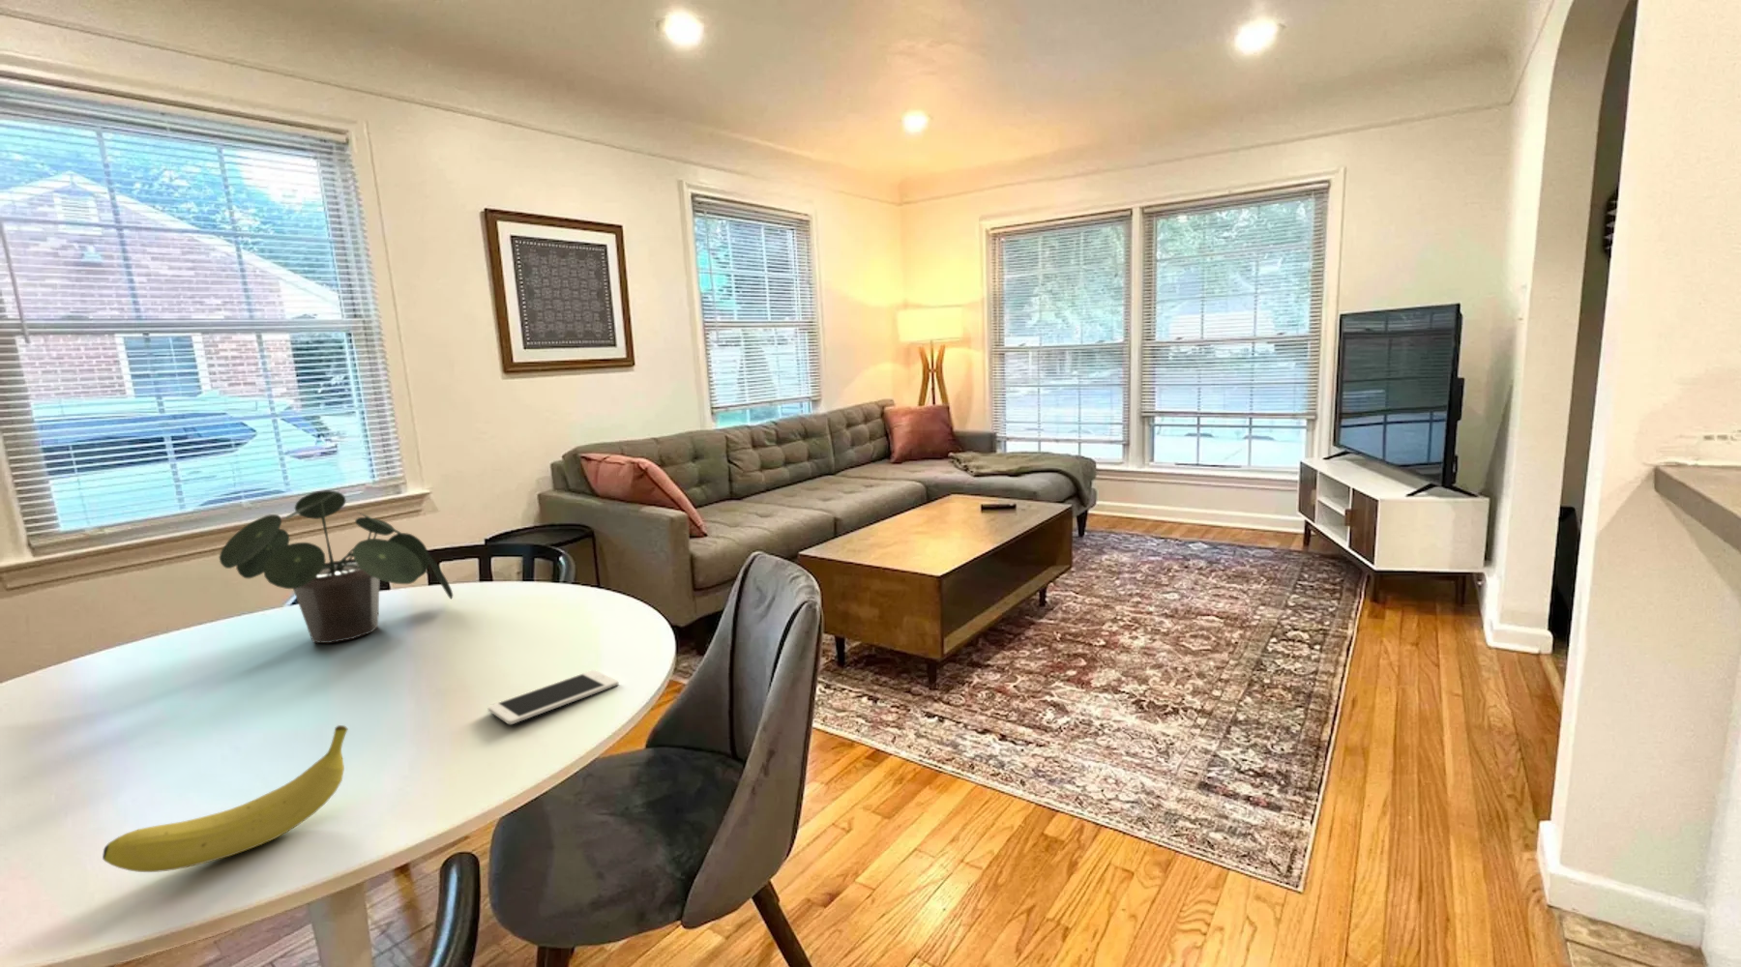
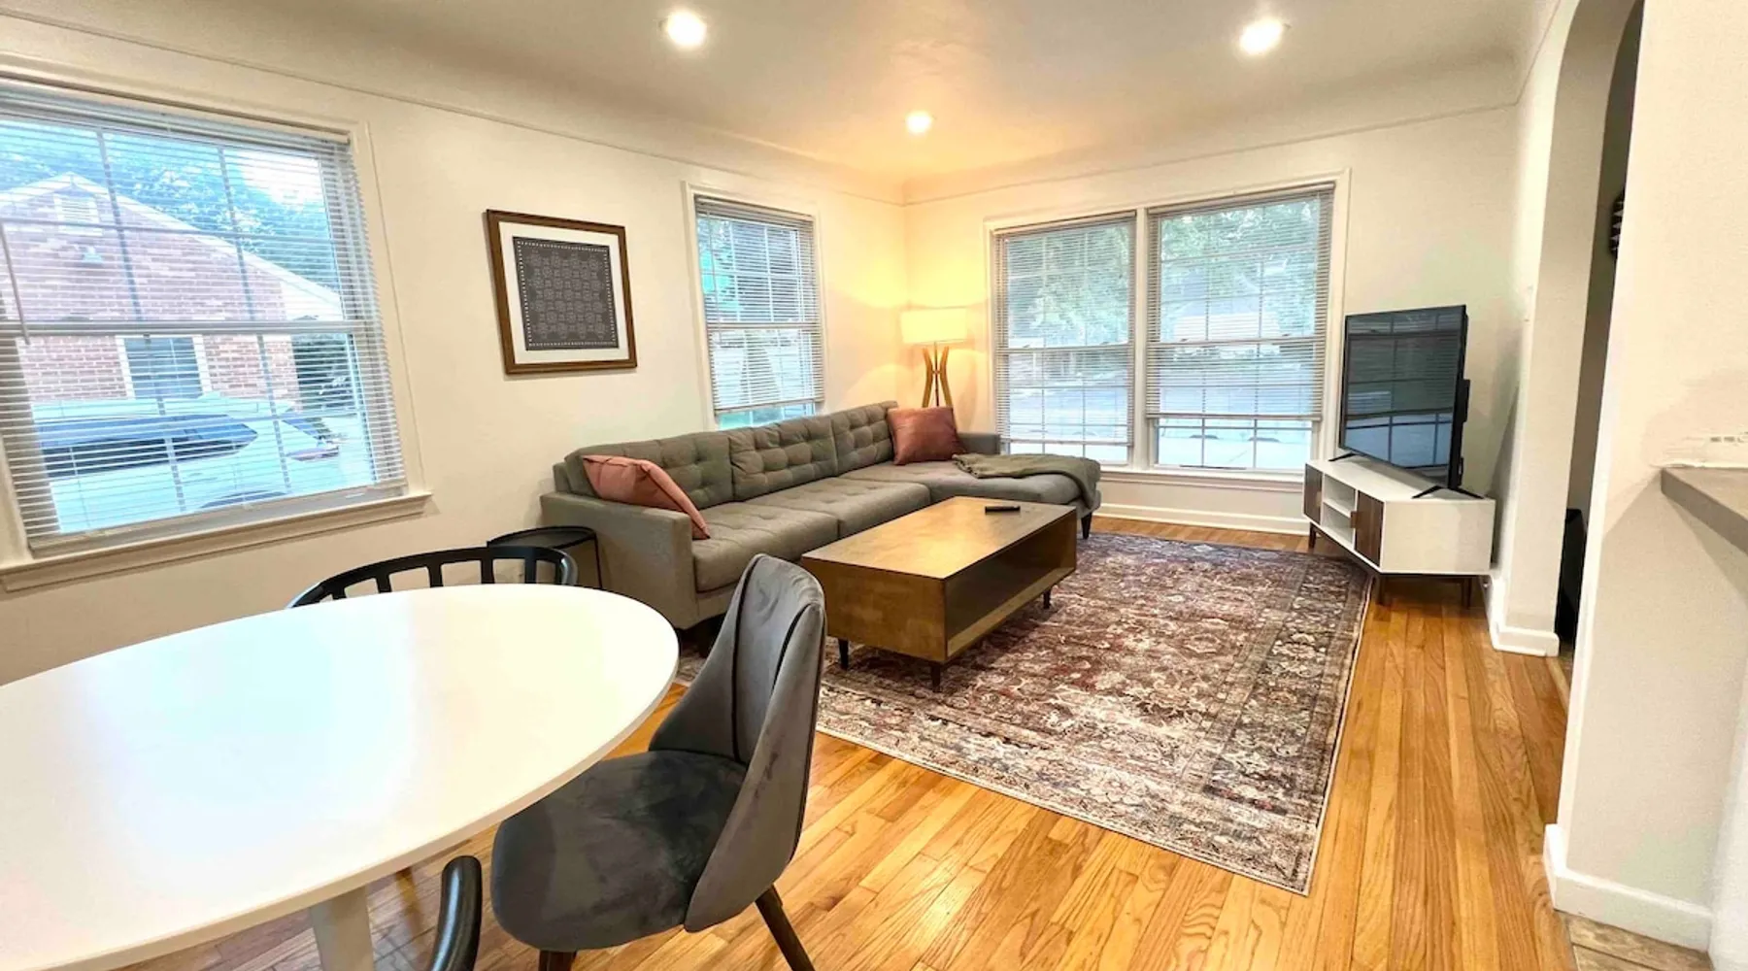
- potted plant (342, 562)
- cell phone (555, 695)
- fruit (239, 805)
